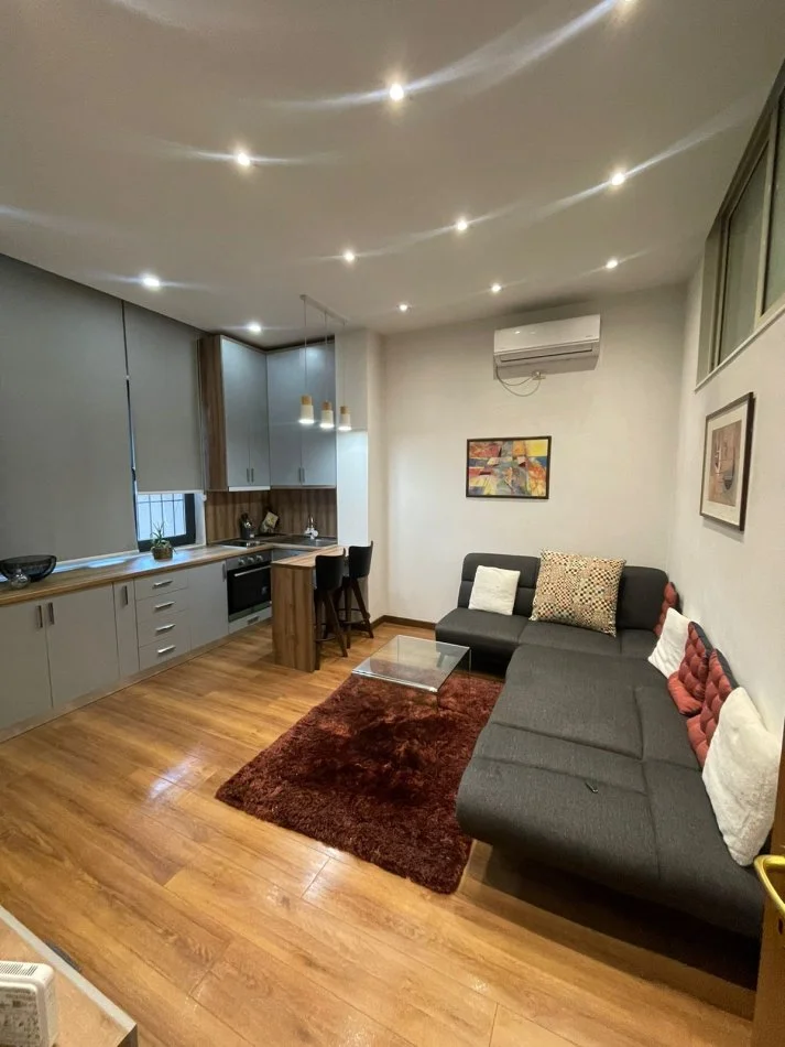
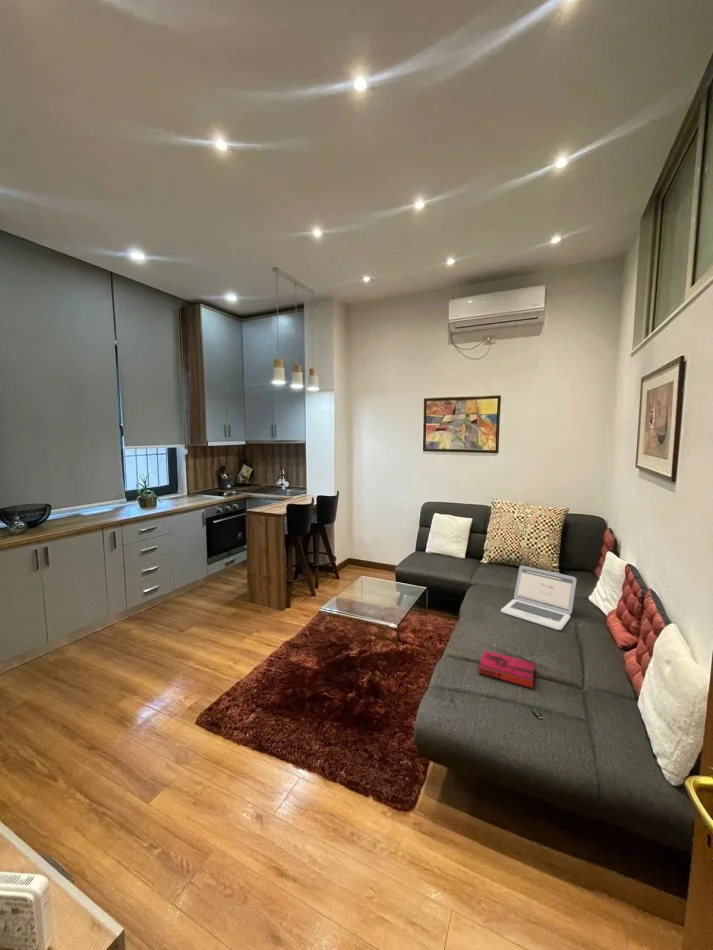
+ laptop (538, 595)
+ hardback book (506, 668)
